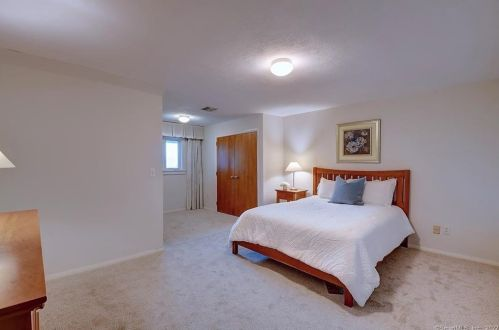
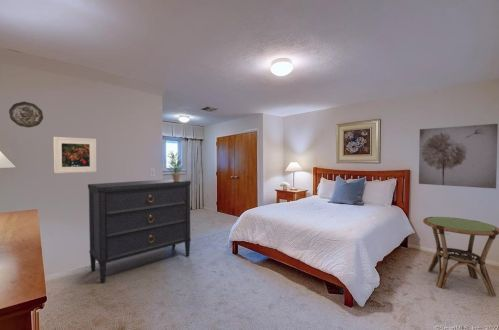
+ wall art (454, 156)
+ dresser (143, 222)
+ potted plant (175, 164)
+ side table (458, 252)
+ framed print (76, 155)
+ decorative plate (26, 114)
